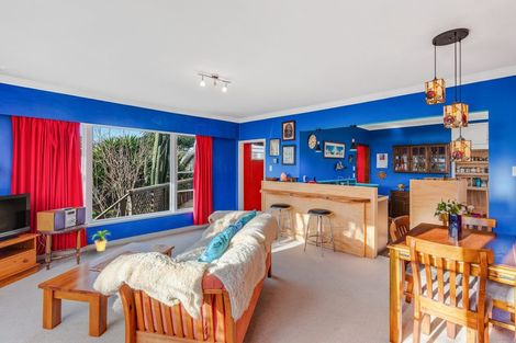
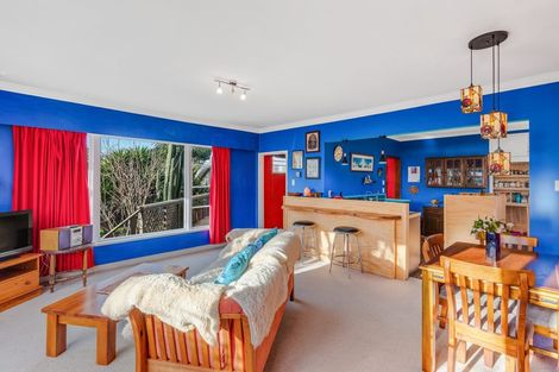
- potted plant (100, 240)
